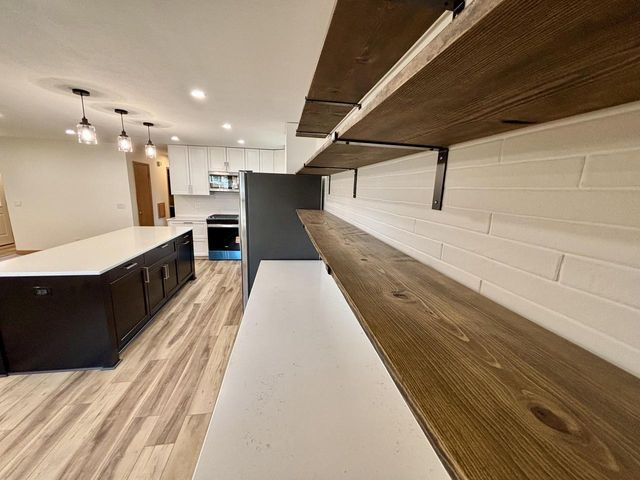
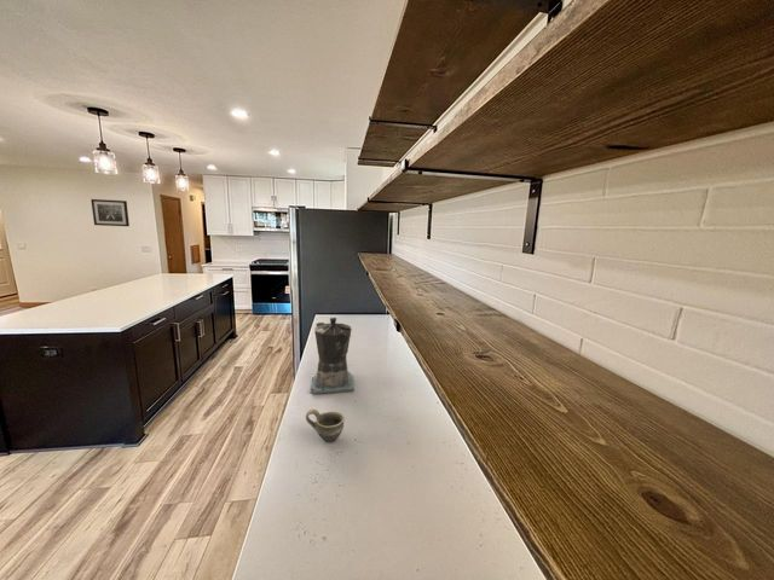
+ coffee maker (331, 350)
+ cup (327, 423)
+ wall art (110, 213)
